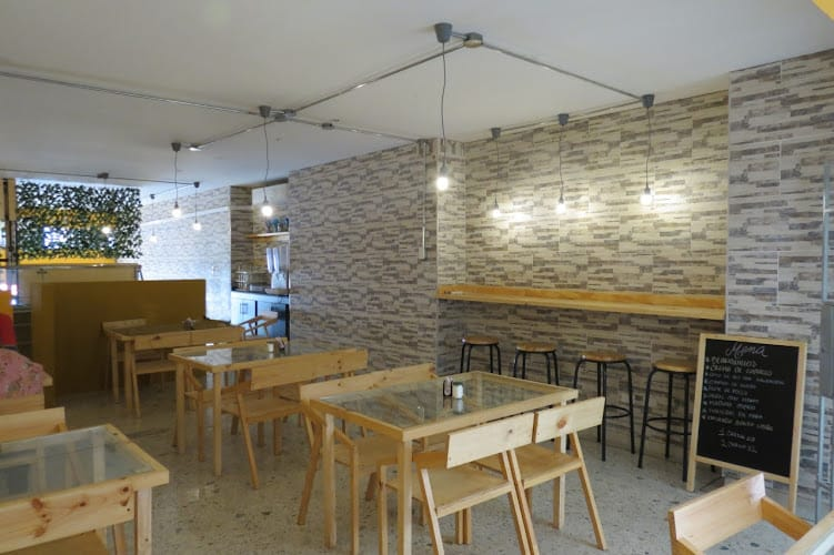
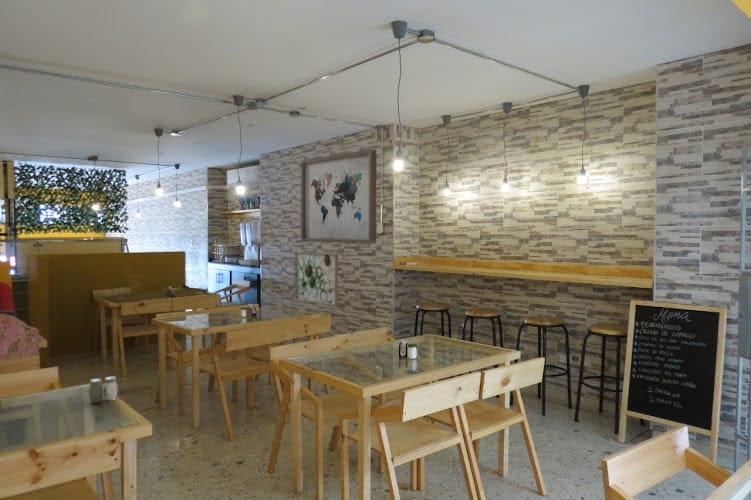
+ wall art (314, 277)
+ salt and pepper shaker (102, 389)
+ wall art (335, 199)
